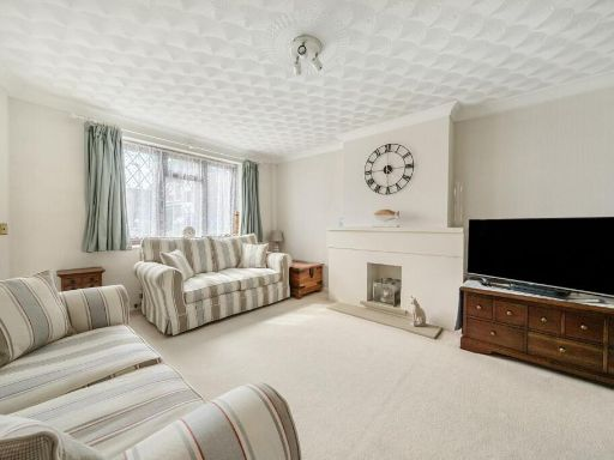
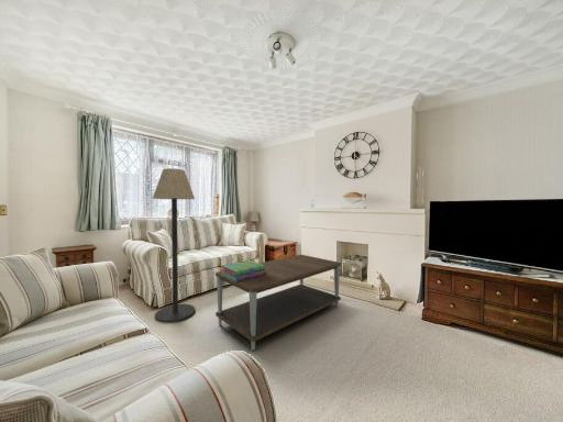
+ coffee table (283, 290)
+ stack of books (243, 269)
+ floor lamp (174, 242)
